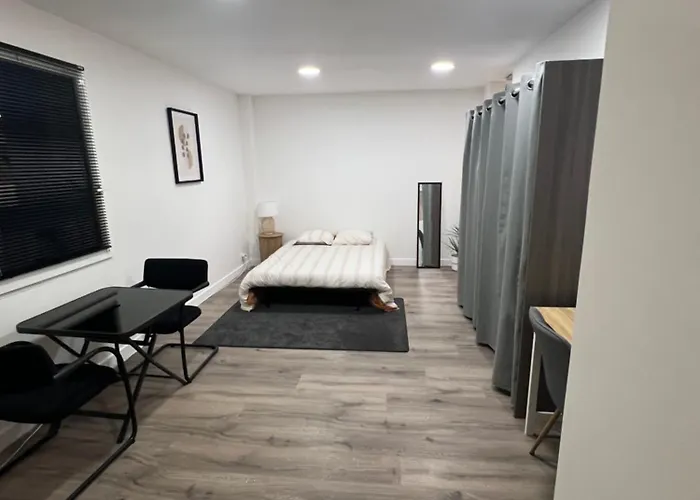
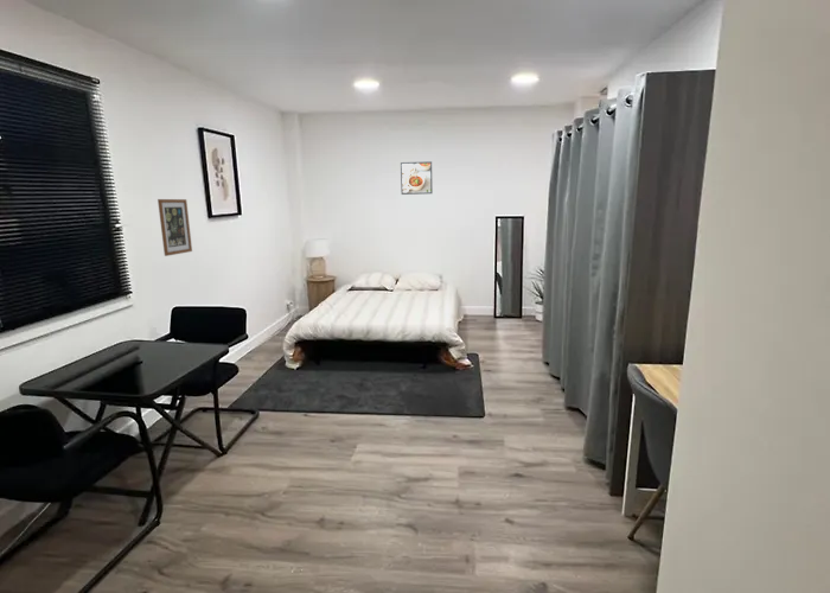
+ wall art (175, 227)
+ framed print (416, 178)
